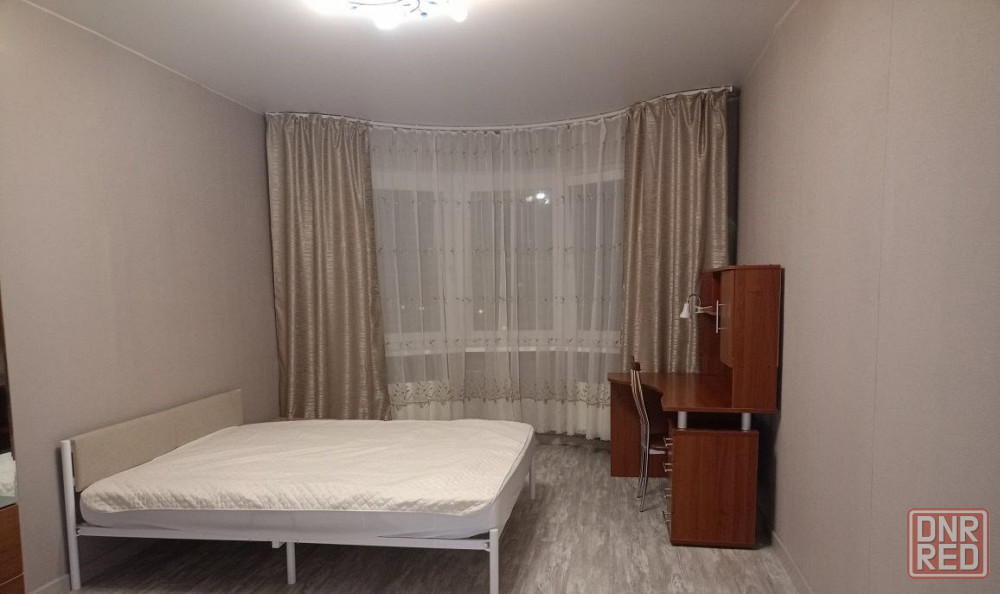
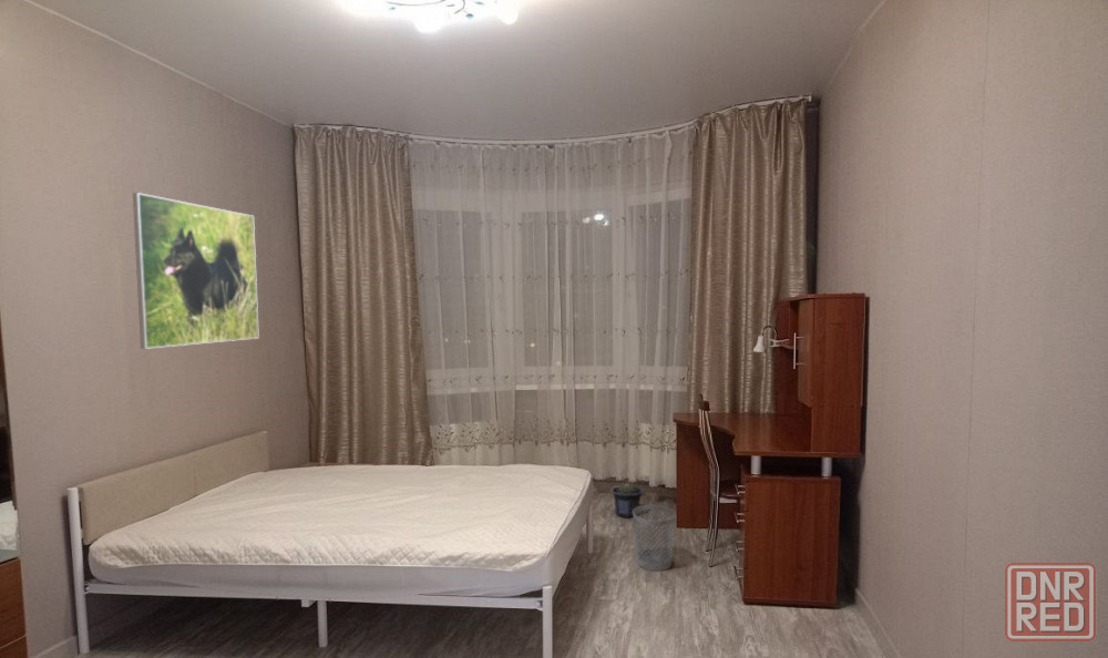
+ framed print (203, 275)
+ wastebasket (654, 537)
+ potted plant (626, 496)
